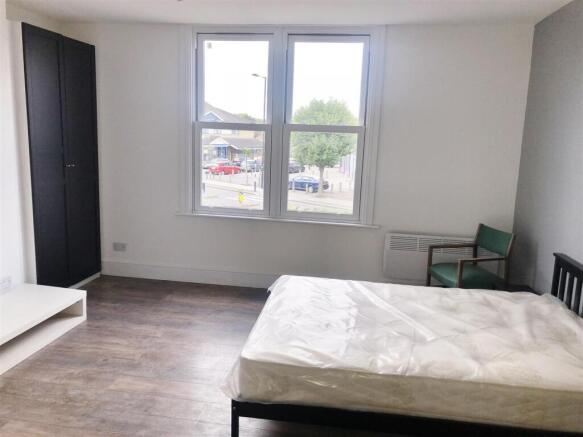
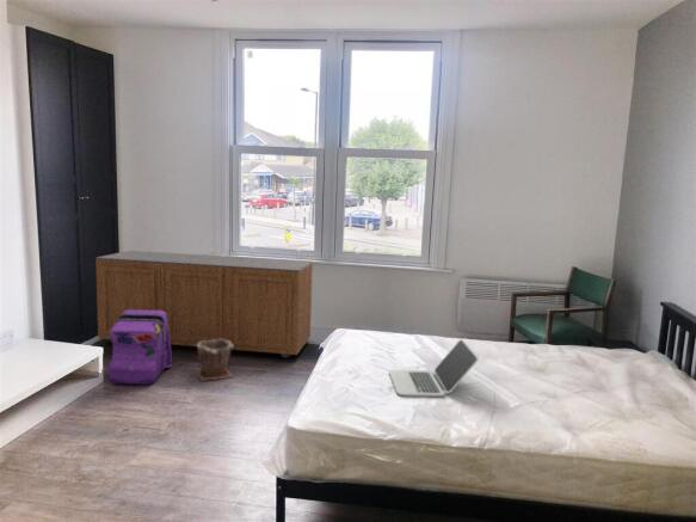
+ backpack (140, 345)
+ plant pot (214, 358)
+ laptop (435, 368)
+ sideboard (207, 302)
